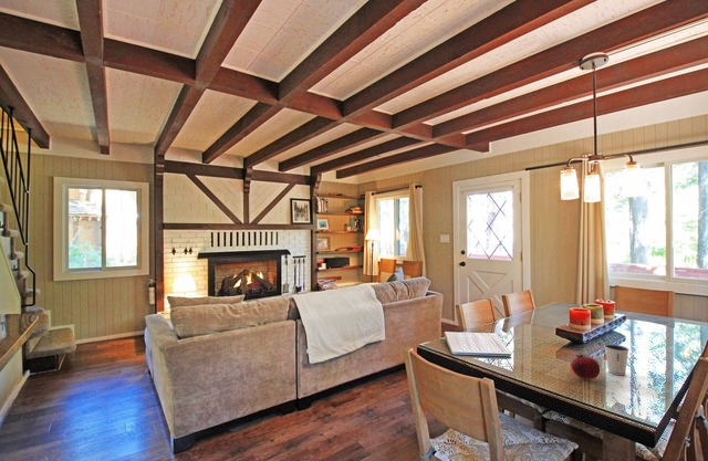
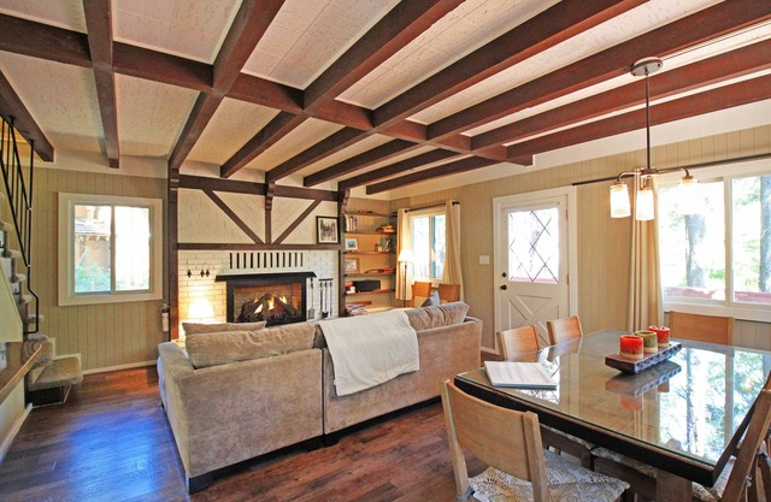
- fruit (585, 366)
- dixie cup (616, 359)
